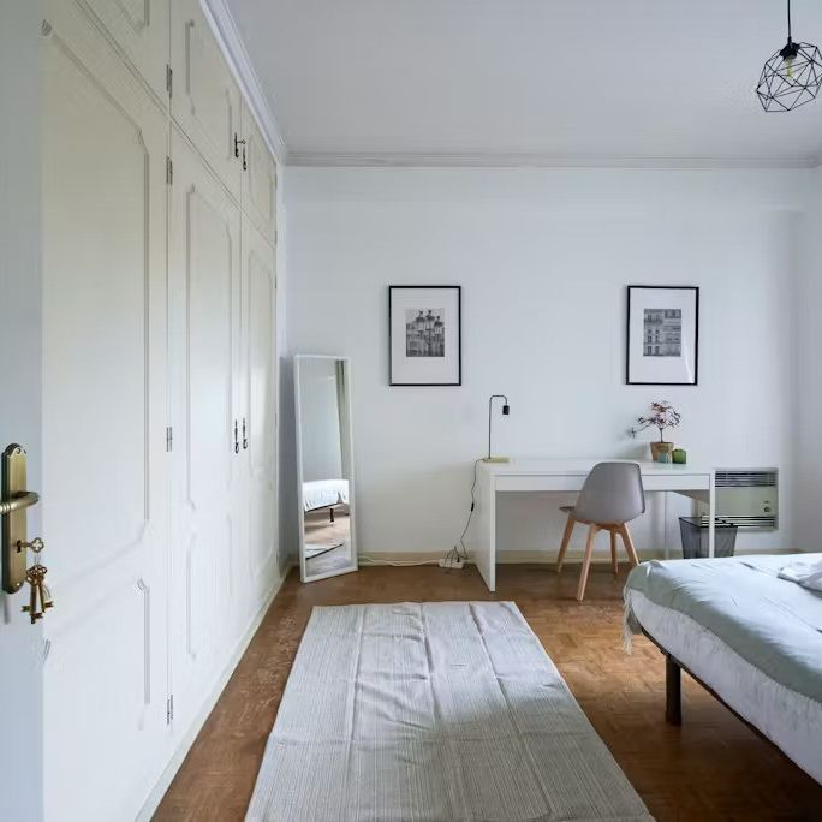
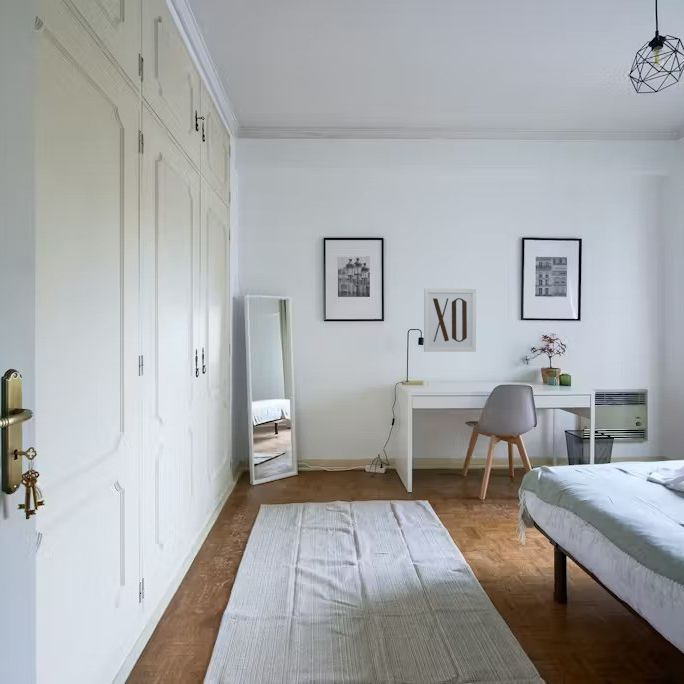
+ wall art (450, 320)
